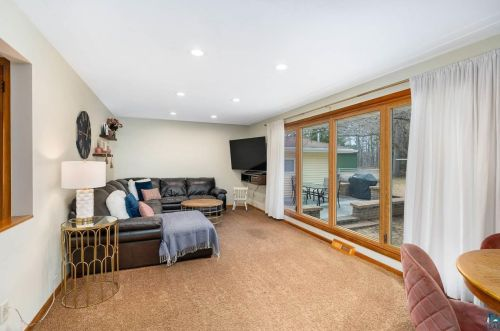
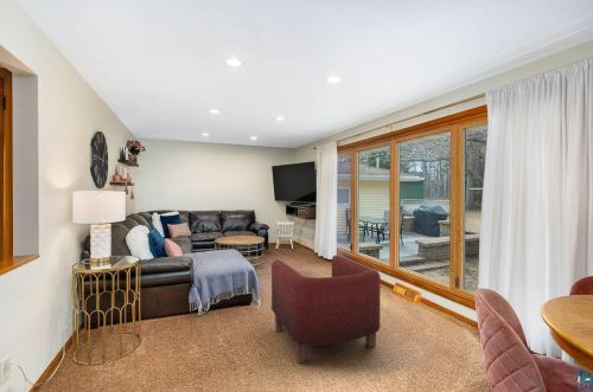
+ armchair (324, 301)
